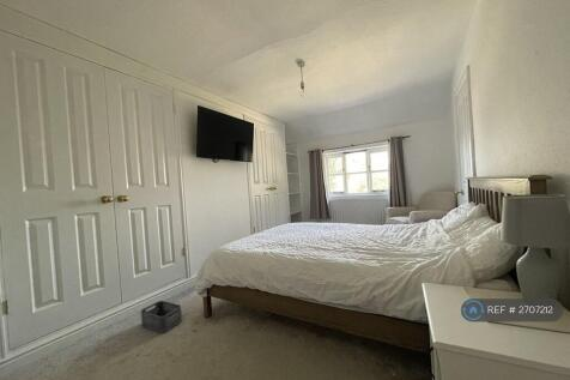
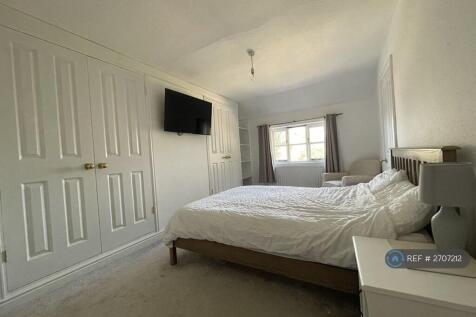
- storage bin (160, 315)
